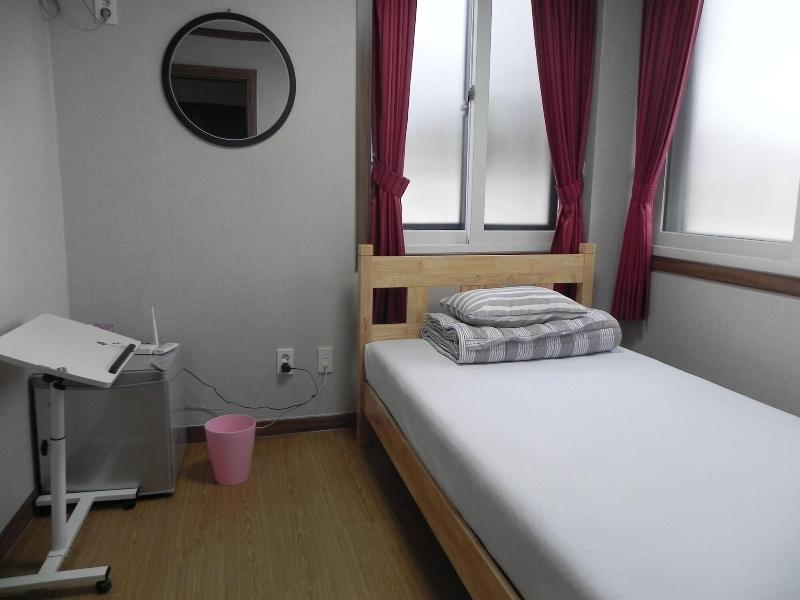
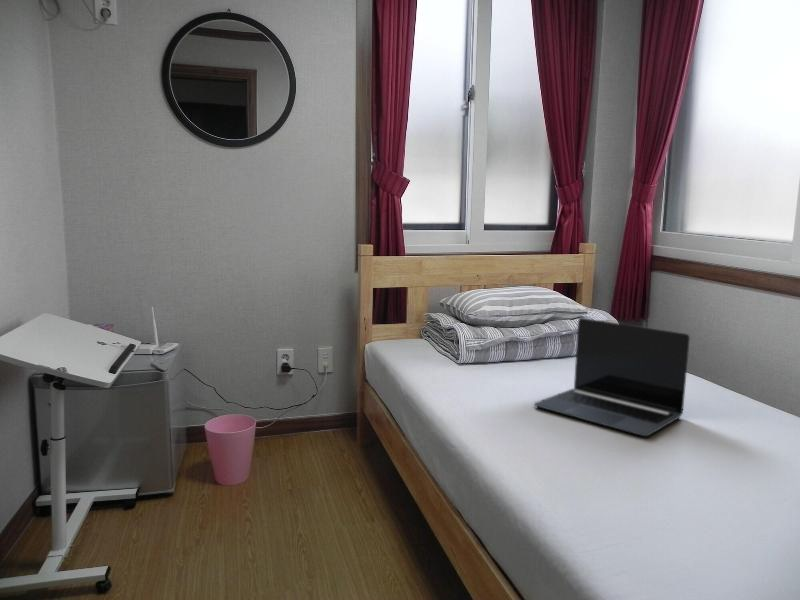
+ laptop (609, 371)
